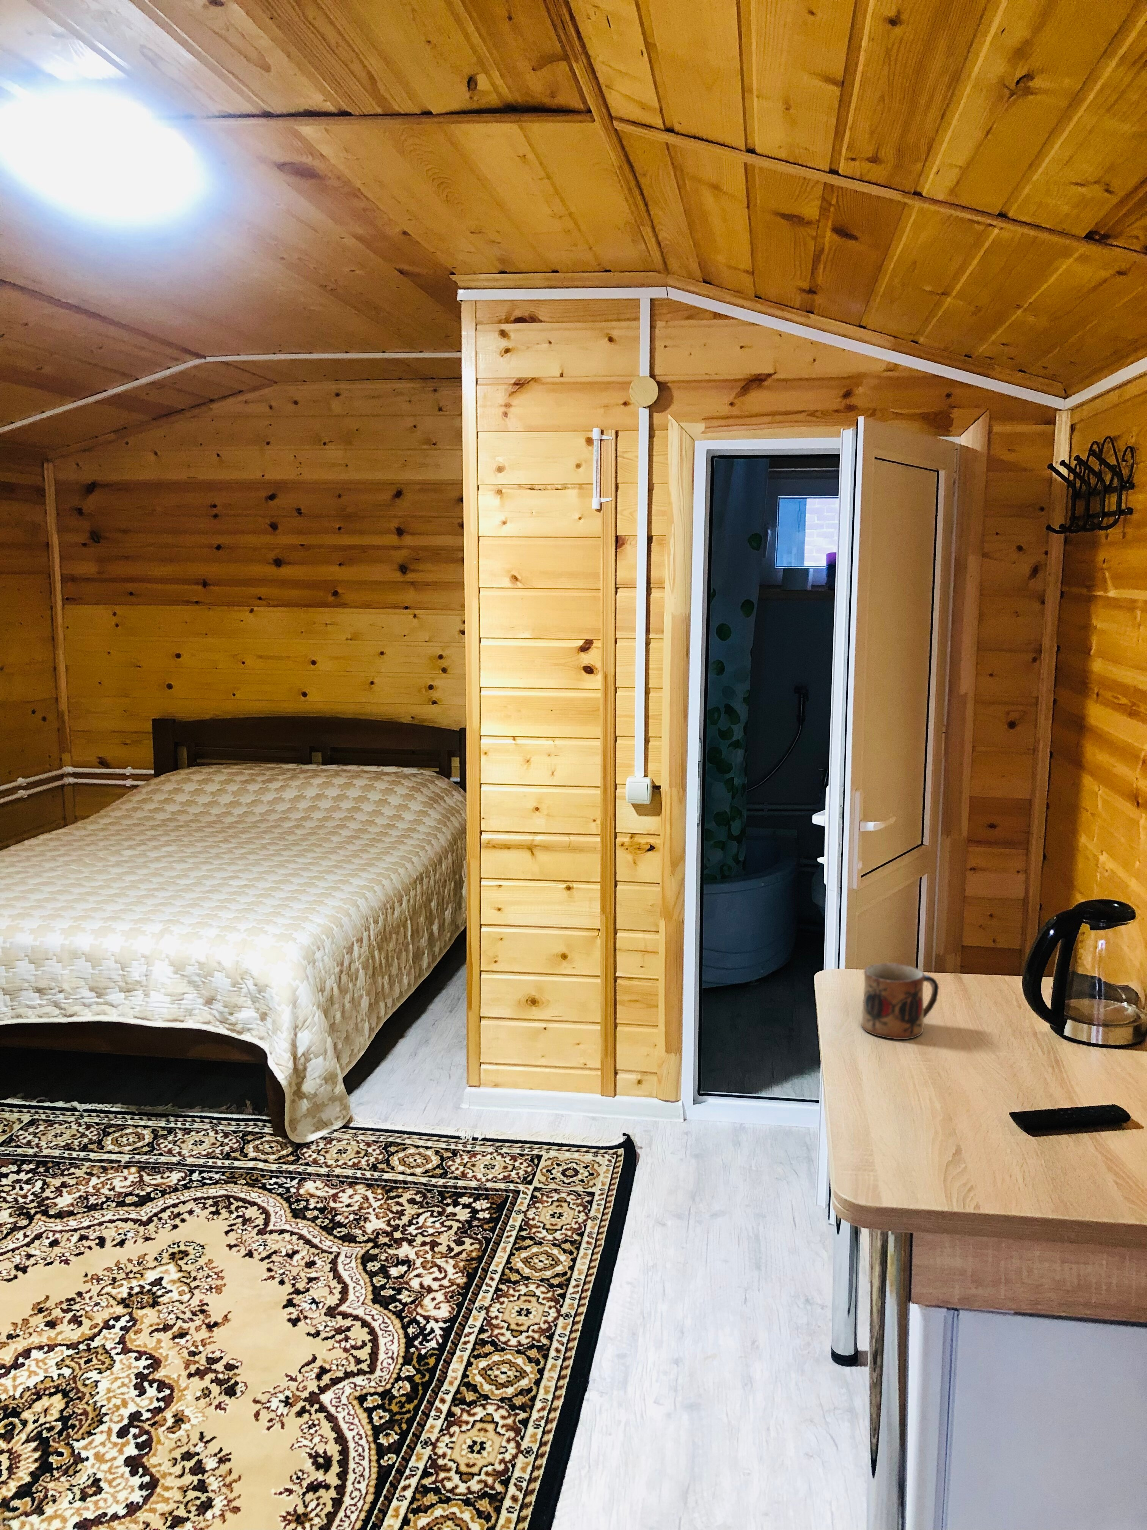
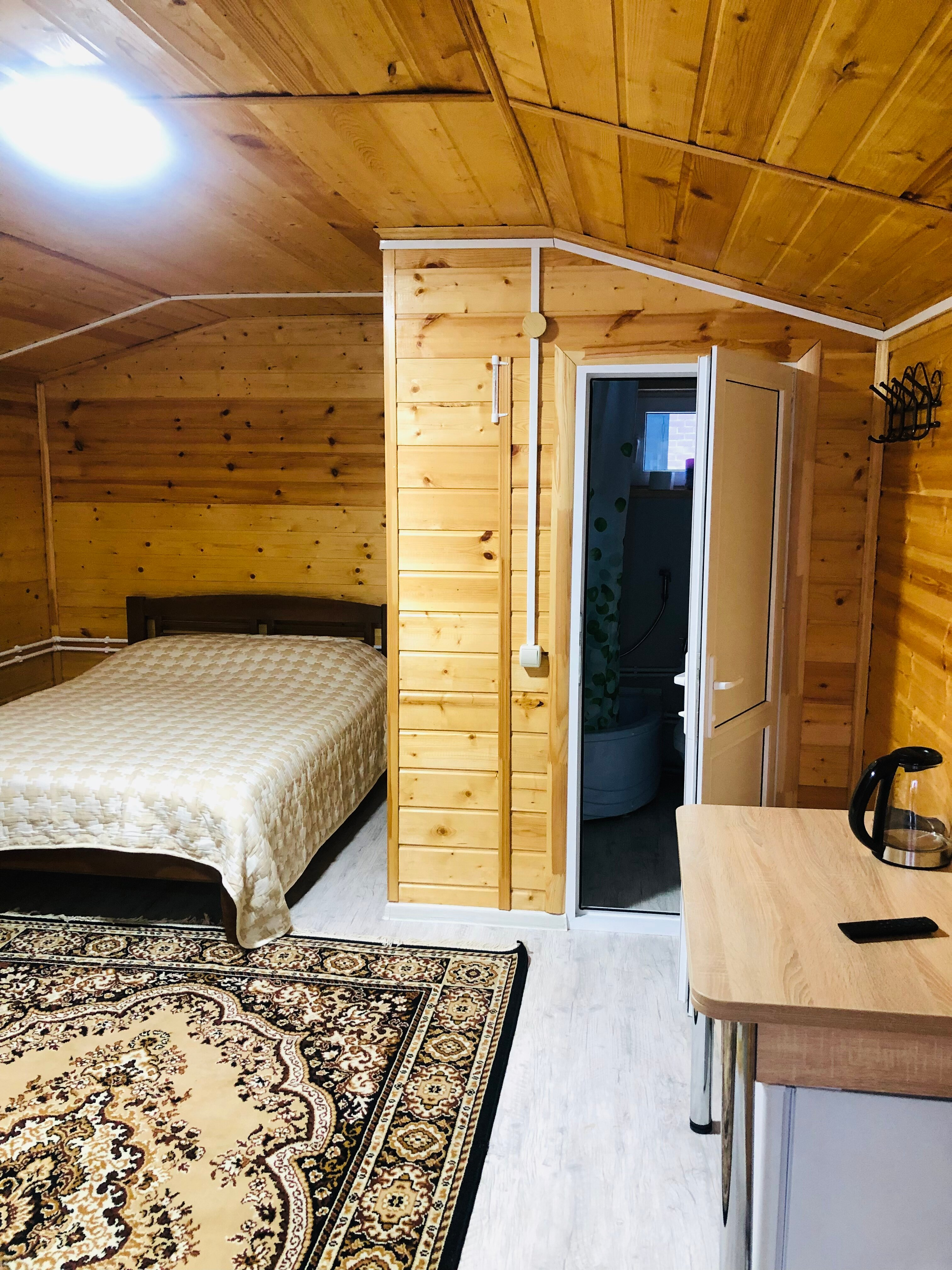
- mug (898, 999)
